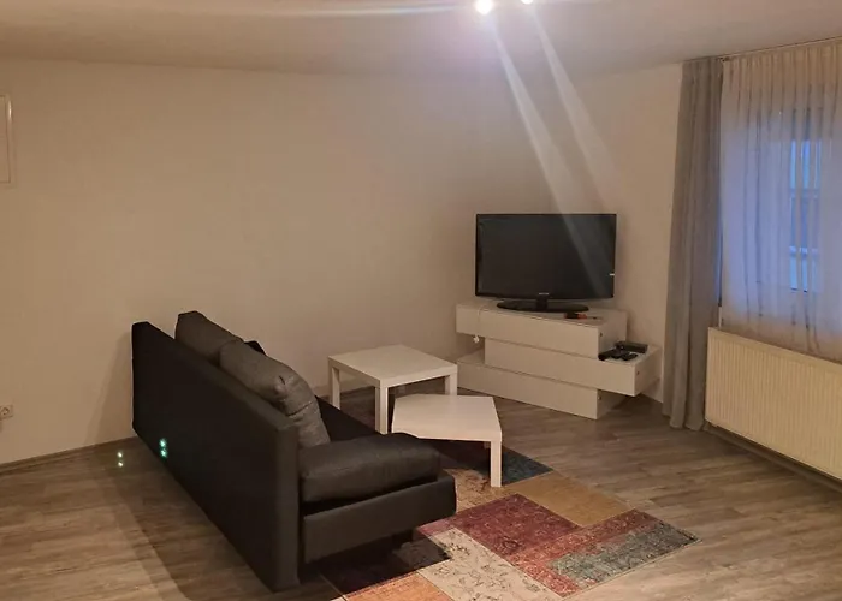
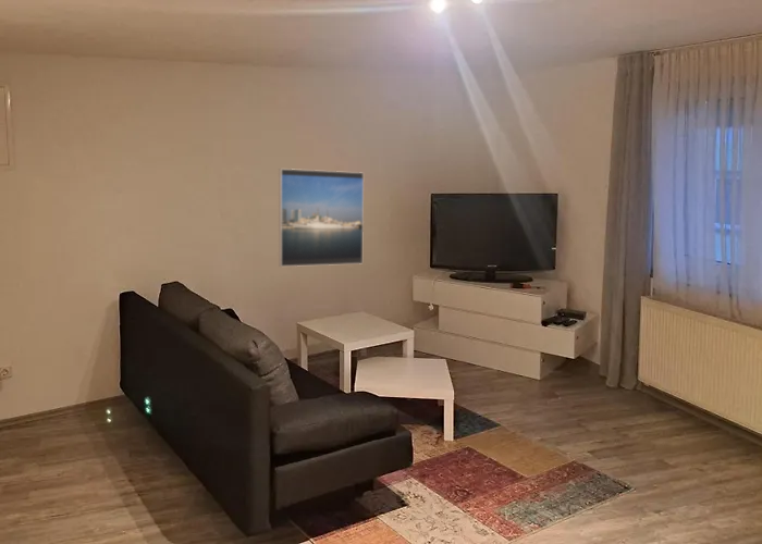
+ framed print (322, 218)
